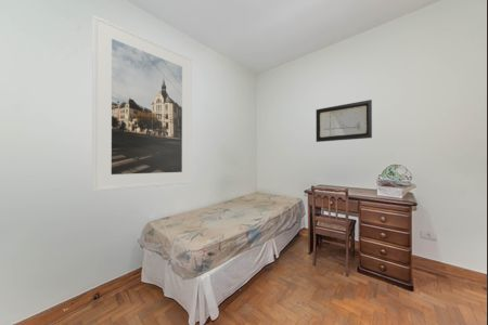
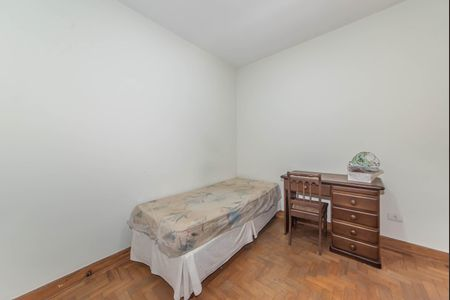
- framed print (151, 114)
- wall art (342, 122)
